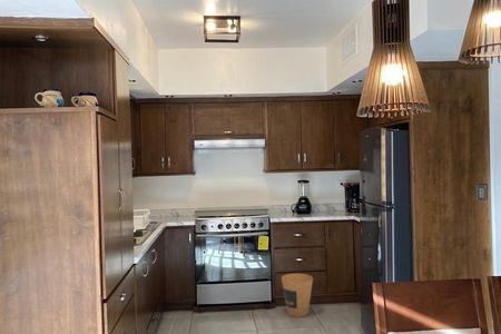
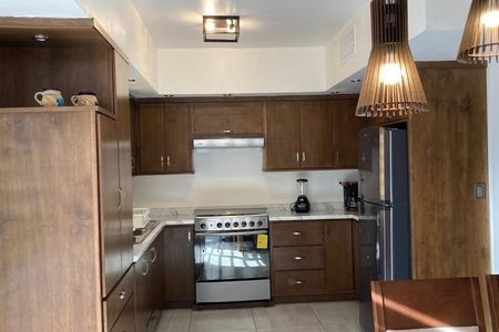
- trash can (297, 295)
